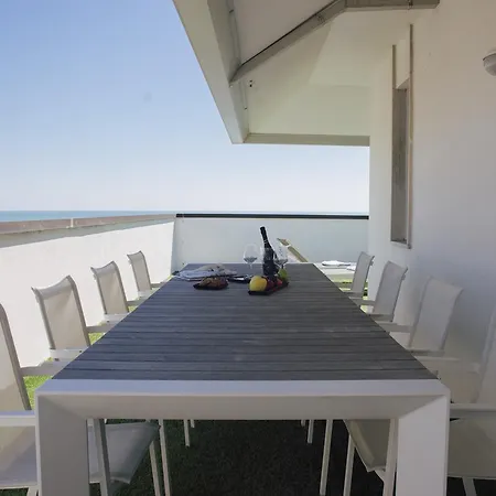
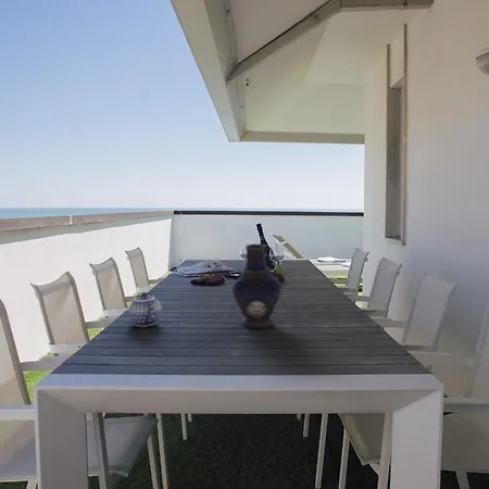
+ teapot (145, 308)
+ vase (256, 285)
